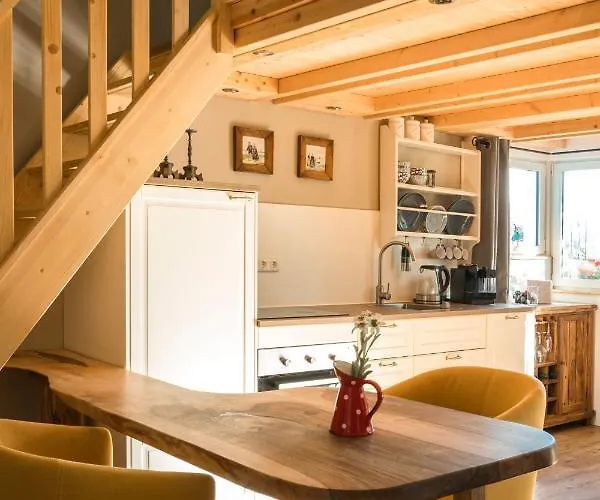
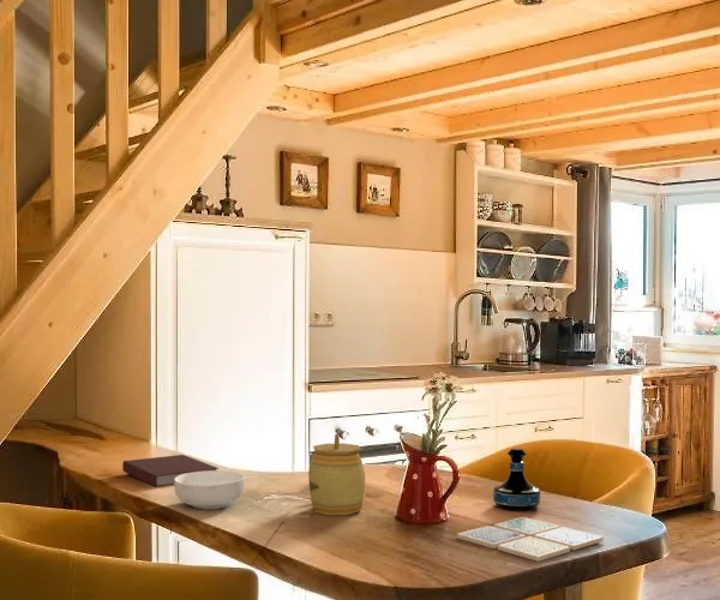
+ tequila bottle (516, 476)
+ jar (336, 470)
+ drink coaster (529, 536)
+ notebook (169, 469)
+ cereal bowl (209, 491)
